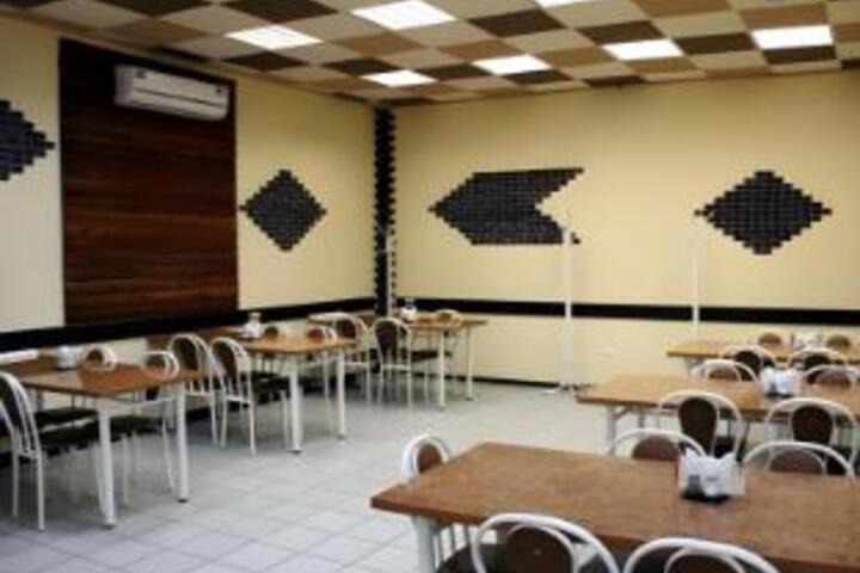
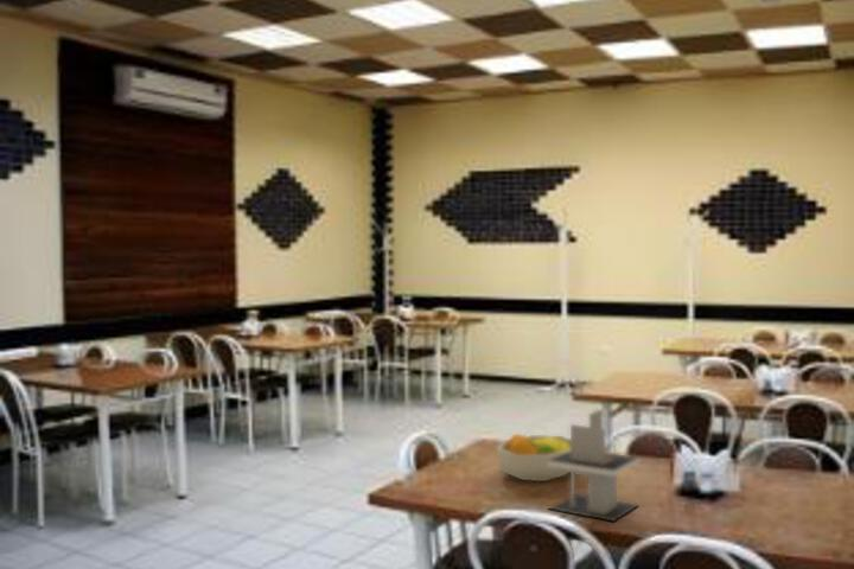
+ fruit bowl (538, 452)
+ napkin holder (593, 459)
